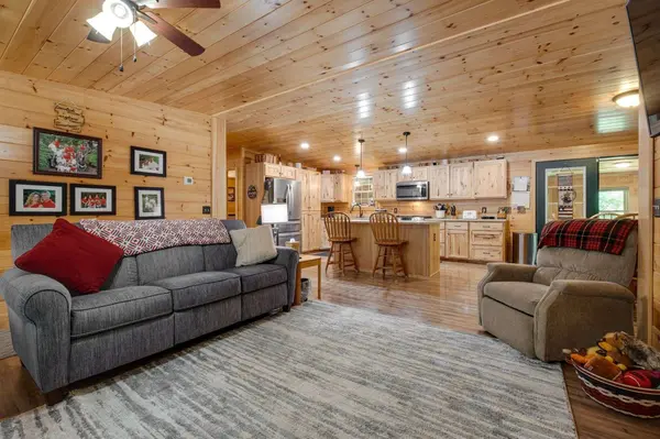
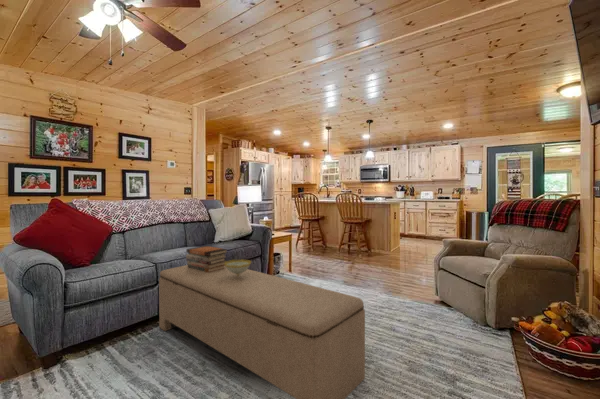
+ bench (245, 314)
+ book stack (206, 258)
+ decorative bowl (237, 268)
